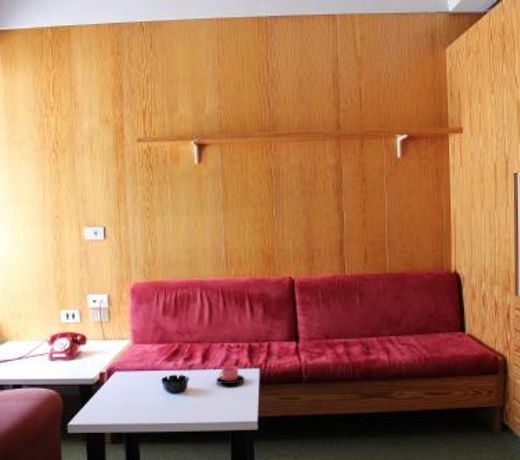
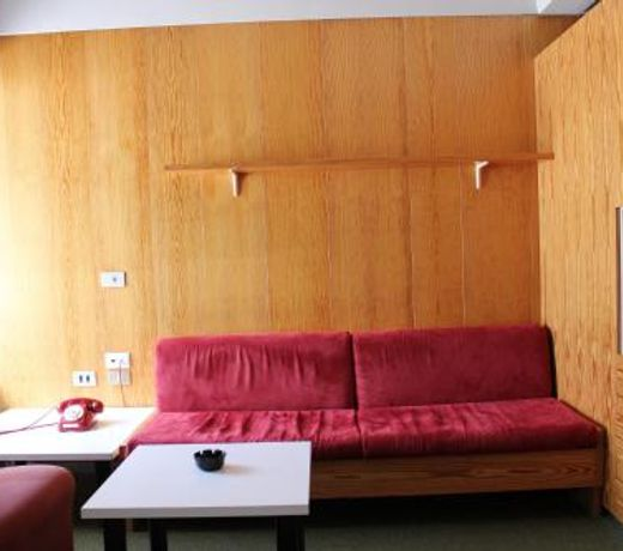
- cup (230, 375)
